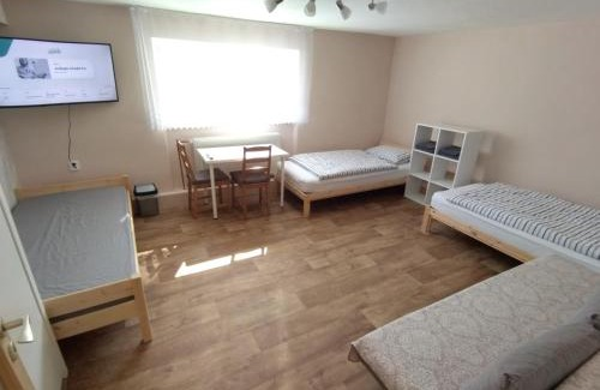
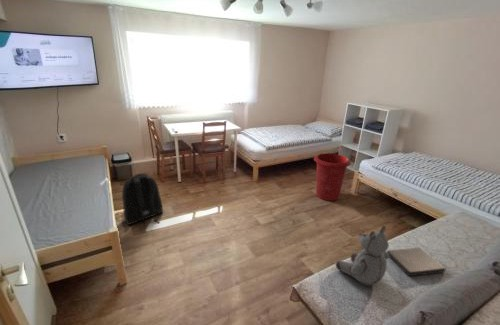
+ backpack (143, 196)
+ book (414, 261)
+ waste bin (329, 177)
+ stuffed bear (364, 250)
